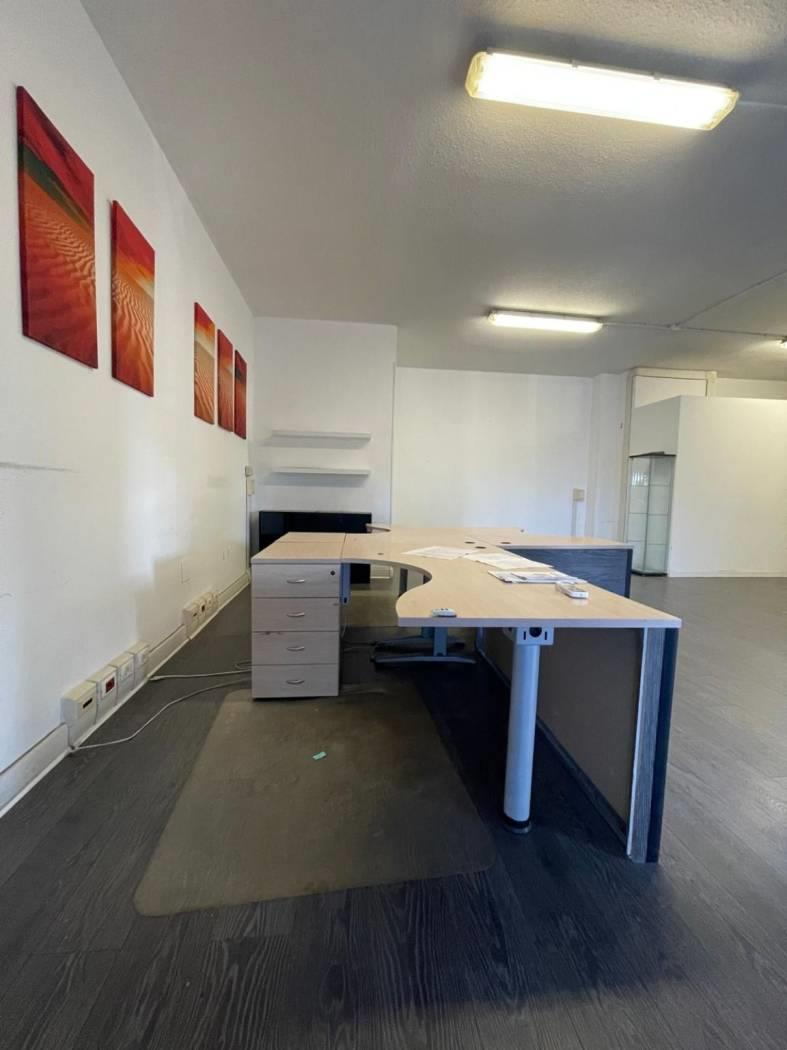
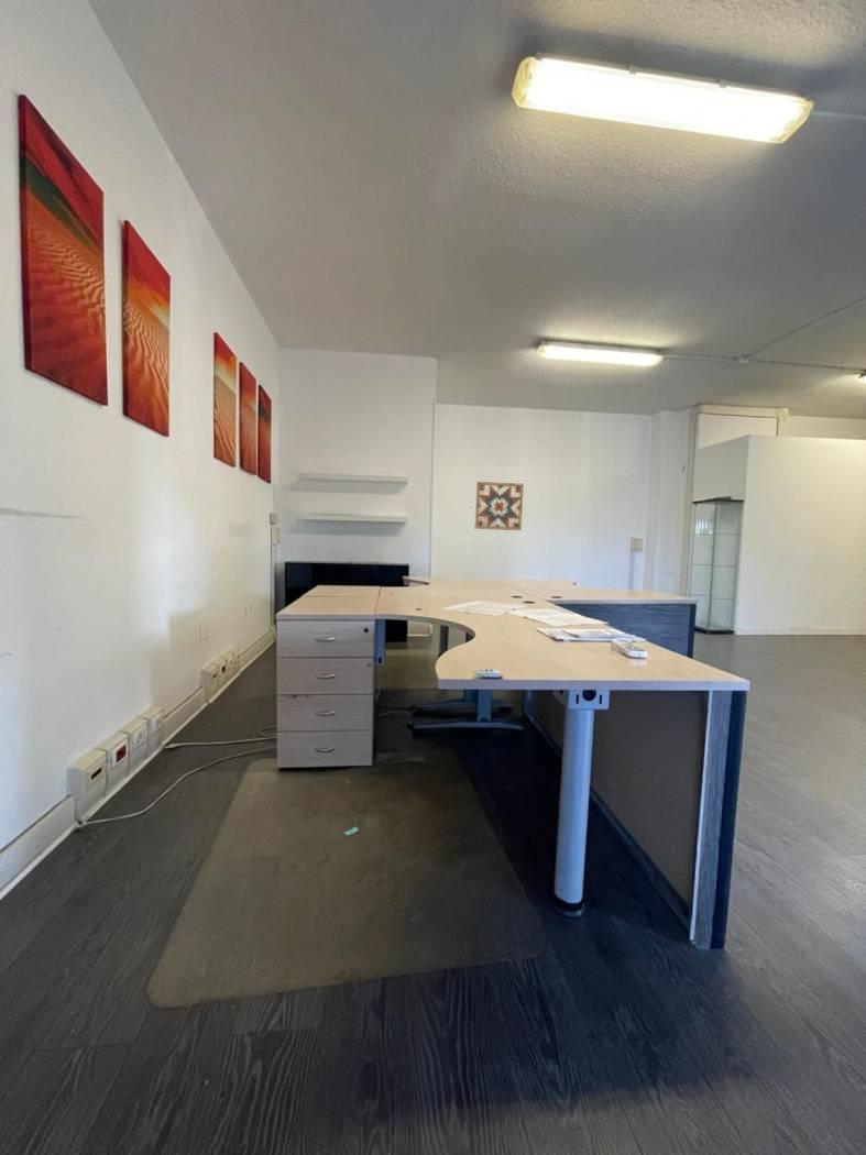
+ wall art (498, 506)
